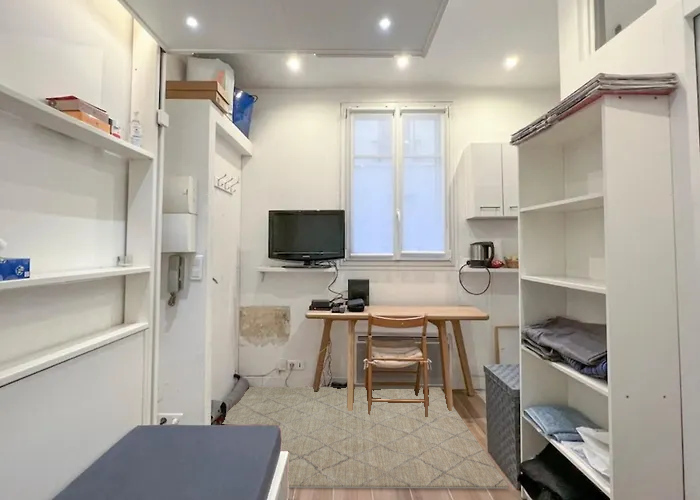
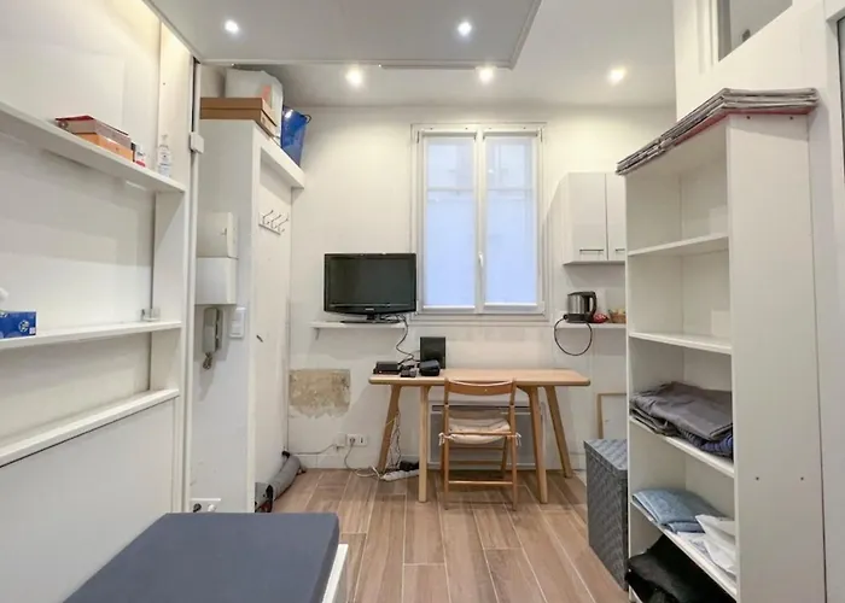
- rug (319, 423)
